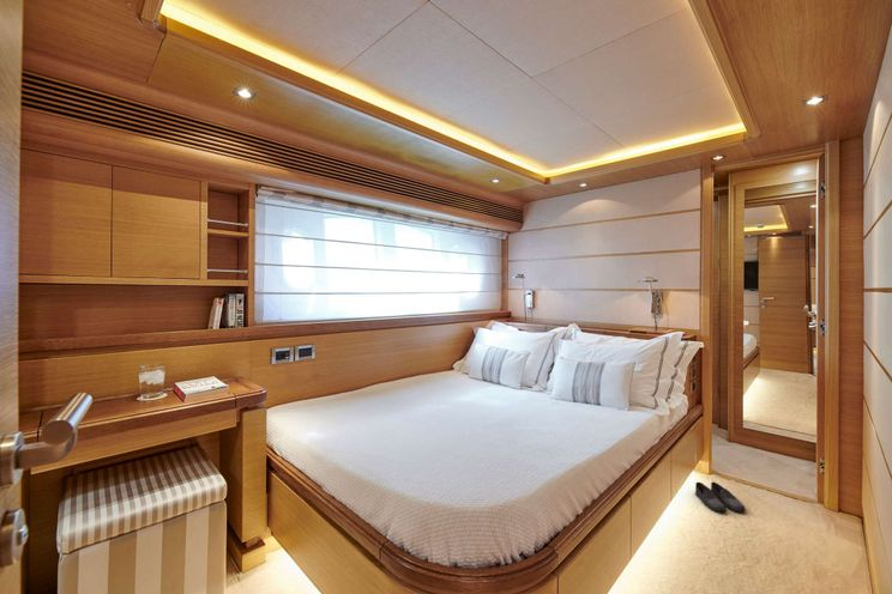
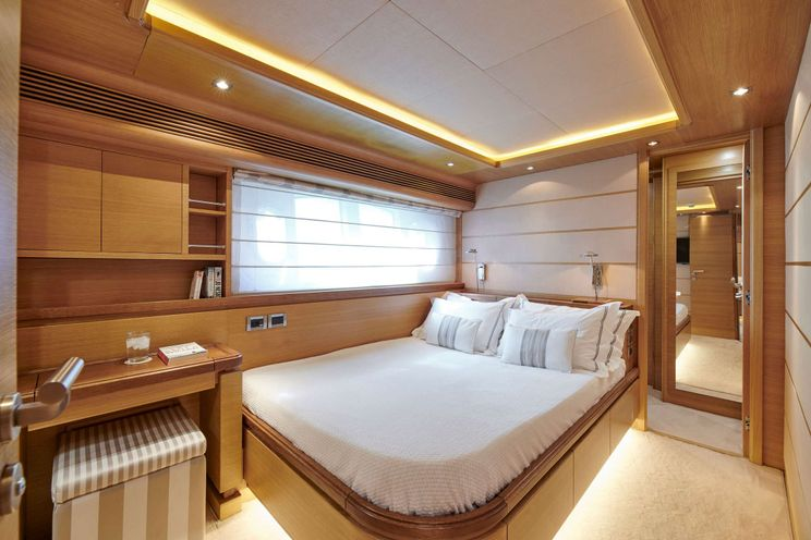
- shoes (718, 497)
